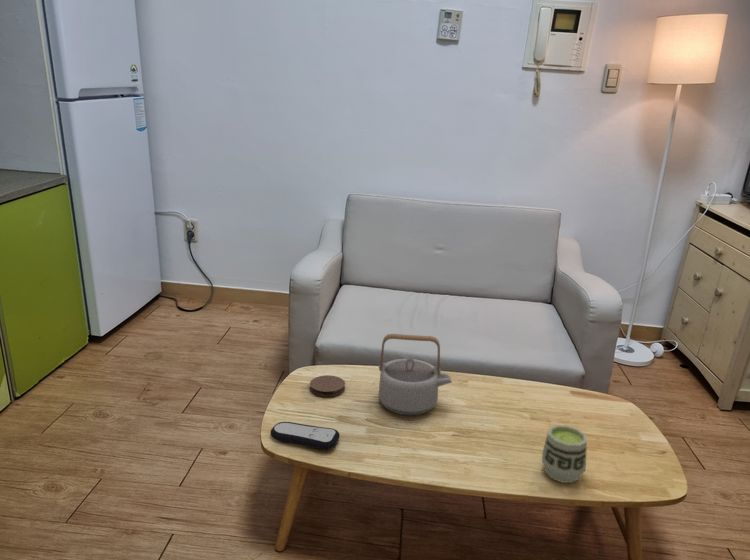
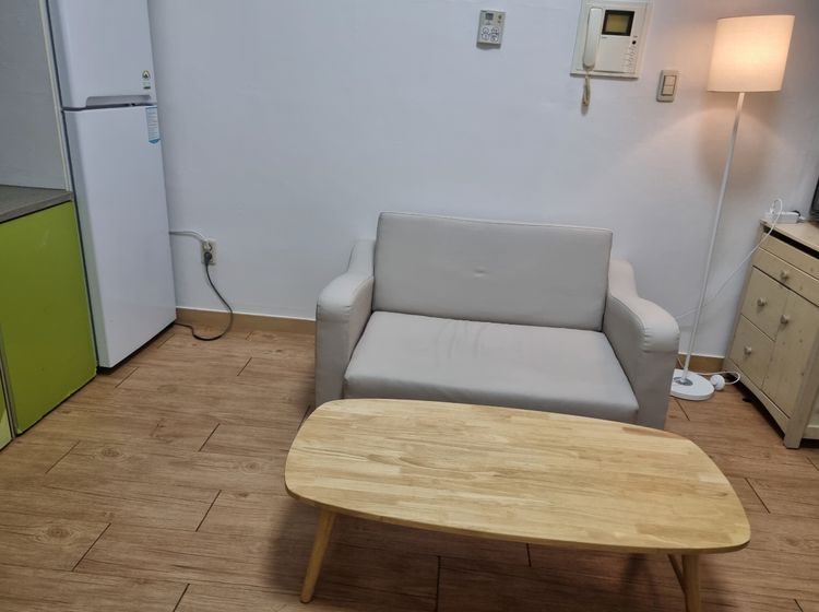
- coaster (327, 385)
- teapot (415, 370)
- remote control (304, 434)
- cup (564, 454)
